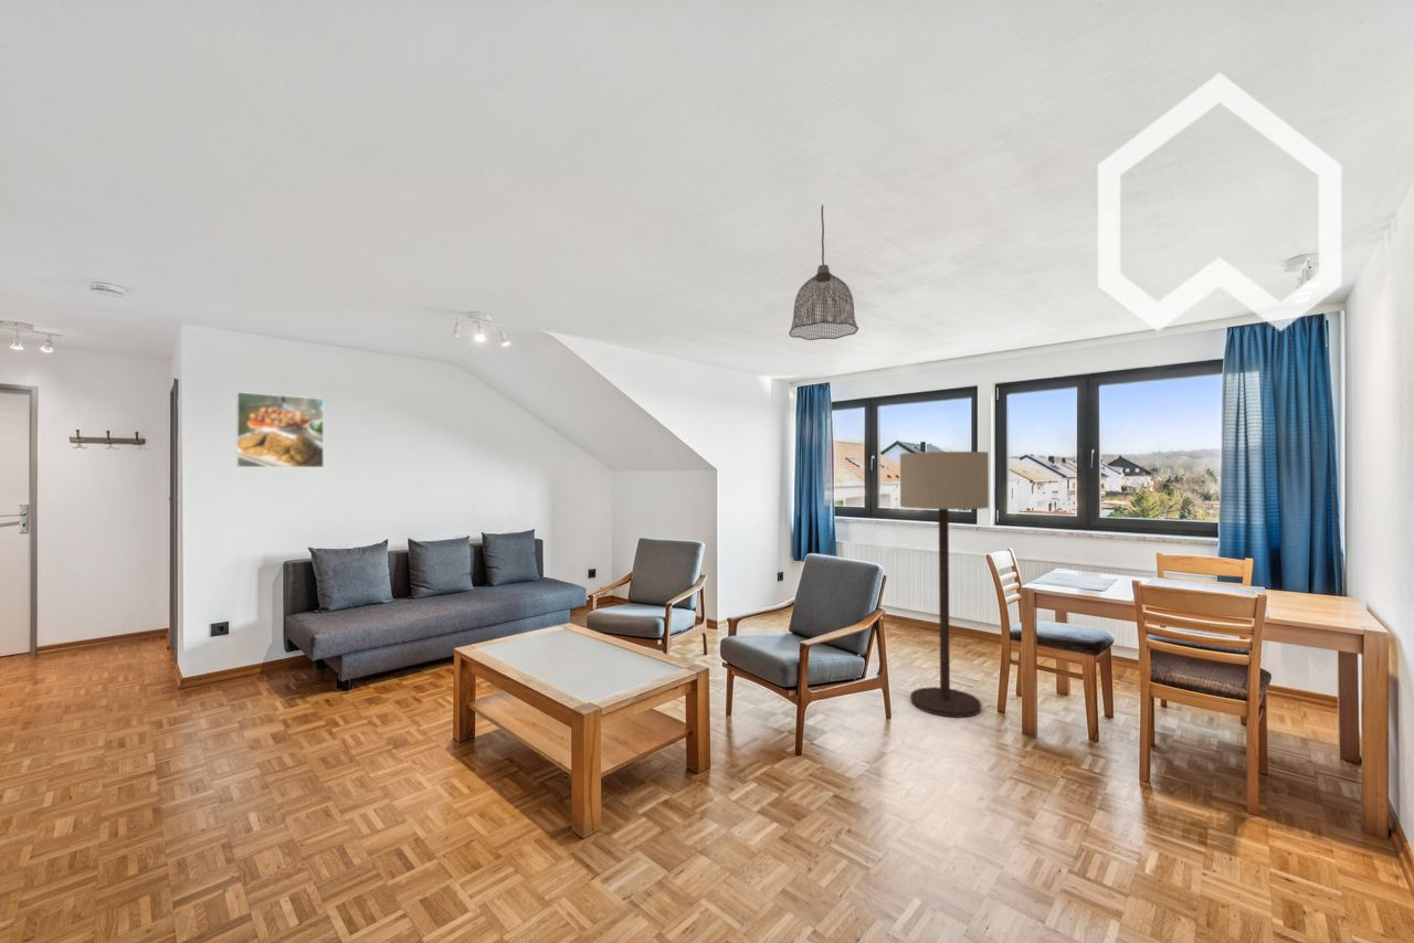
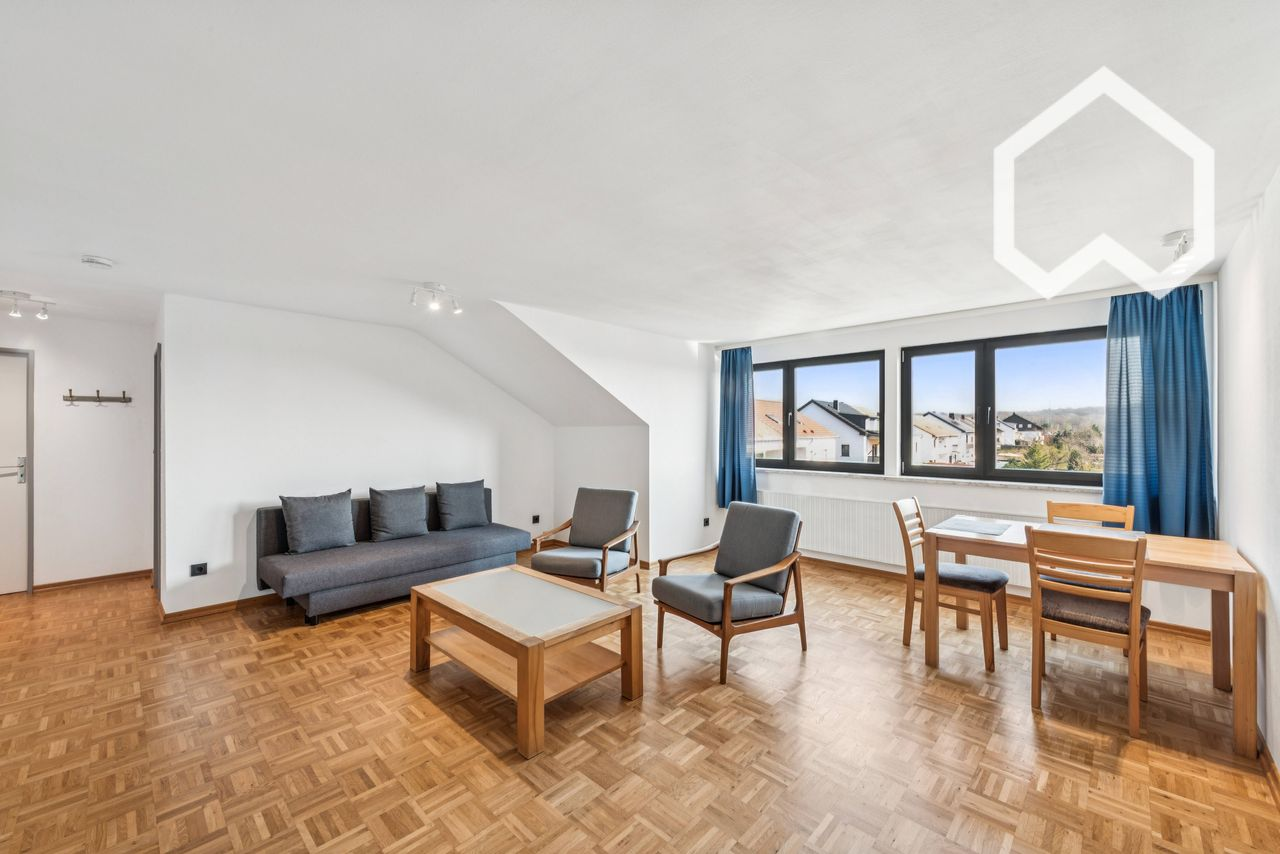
- pendant lamp (822, 268)
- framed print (282, 431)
- floor lamp (943, 578)
